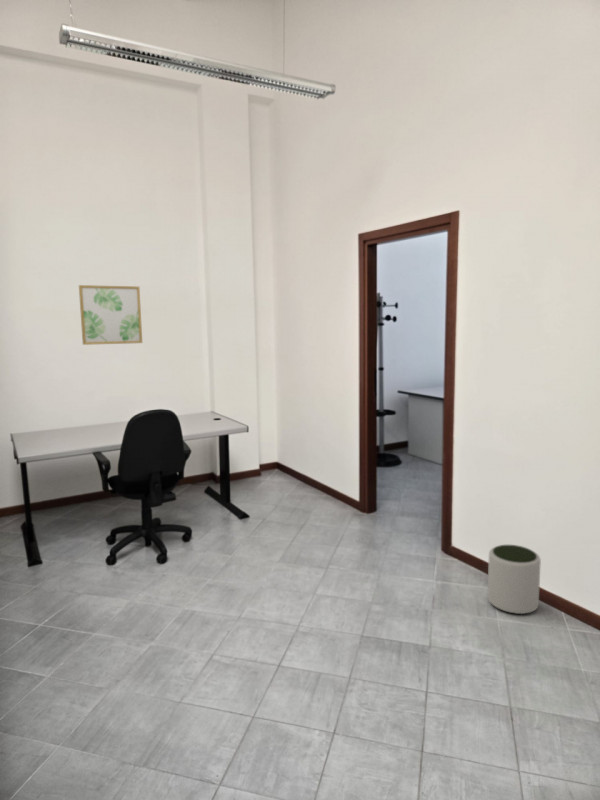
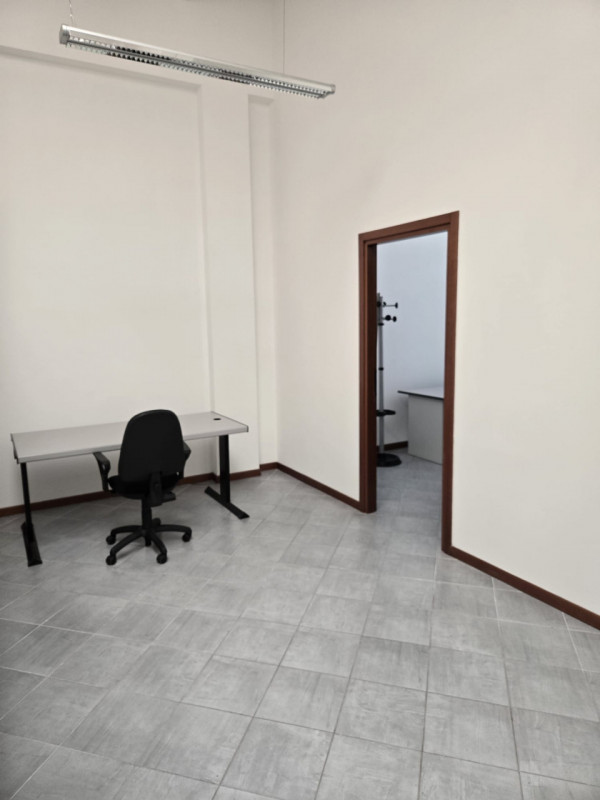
- plant pot (513, 578)
- wall art (111, 315)
